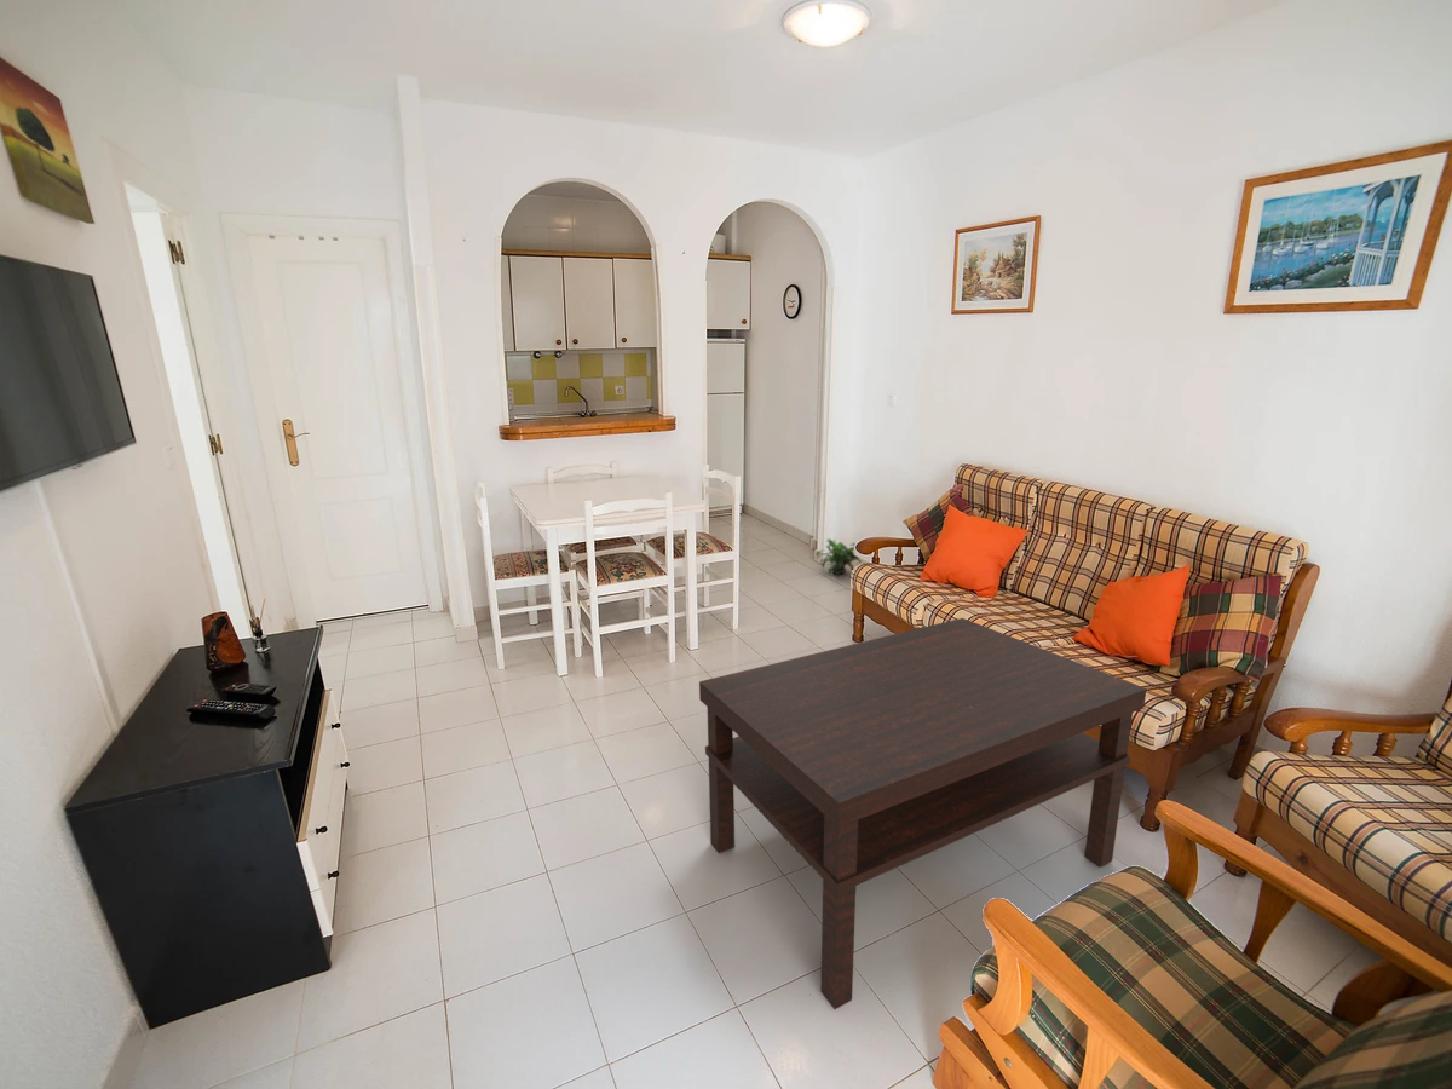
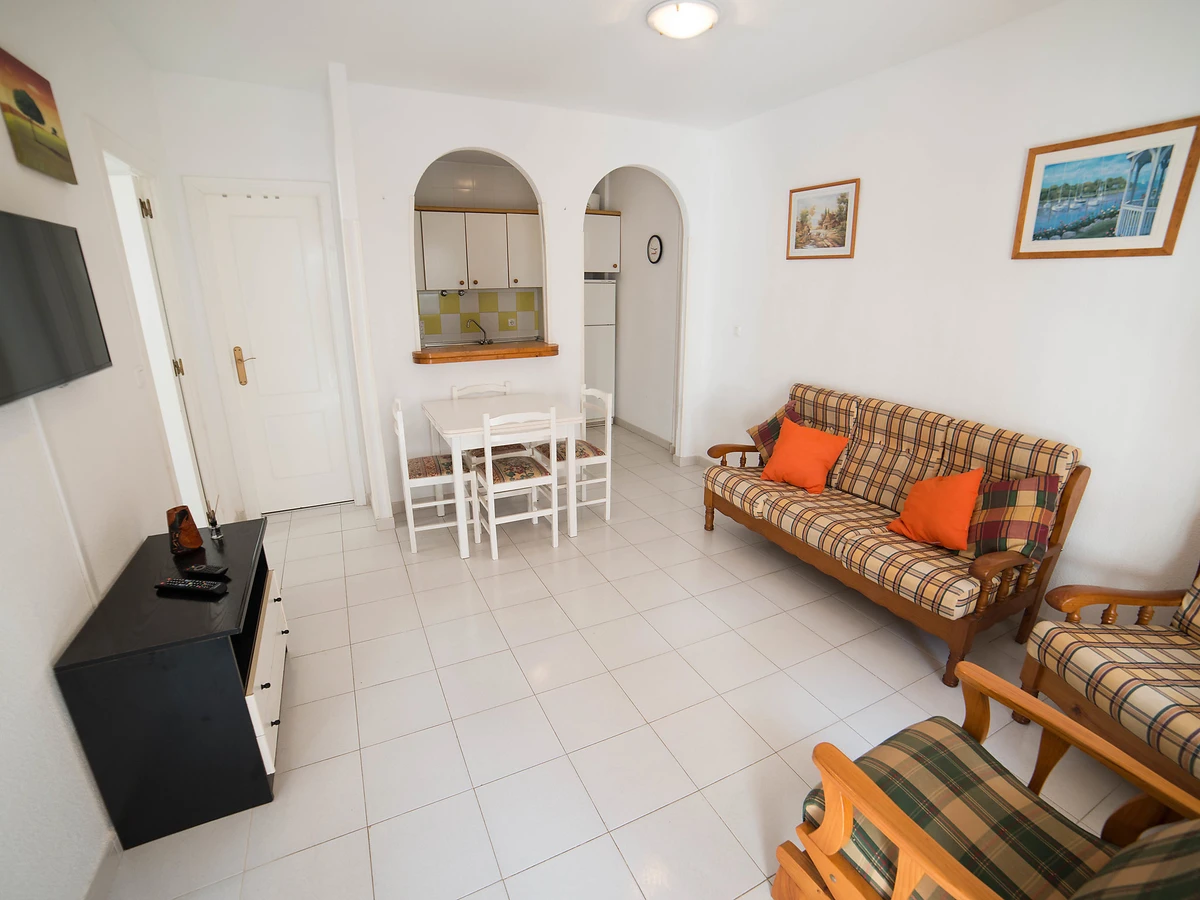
- coffee table (911, 768)
- potted plant (836, 554)
